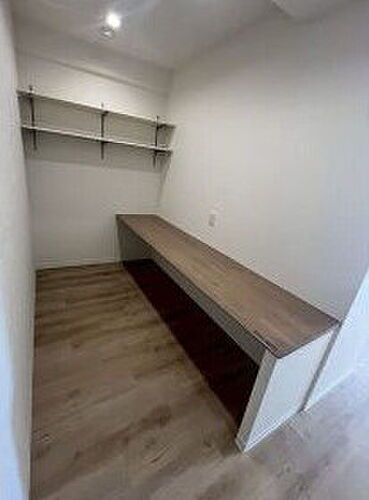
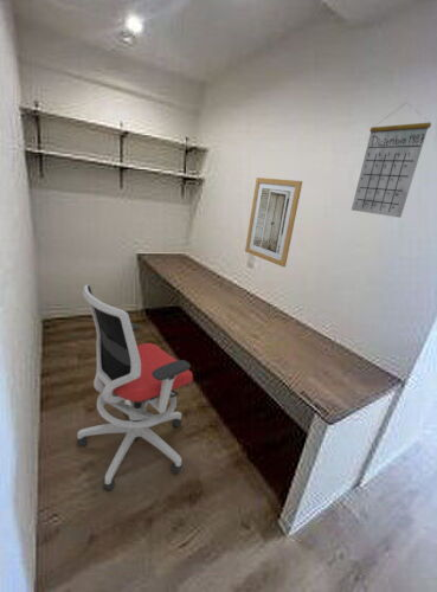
+ office chair (143, 373)
+ wall art (270, 220)
+ calendar (388, 160)
